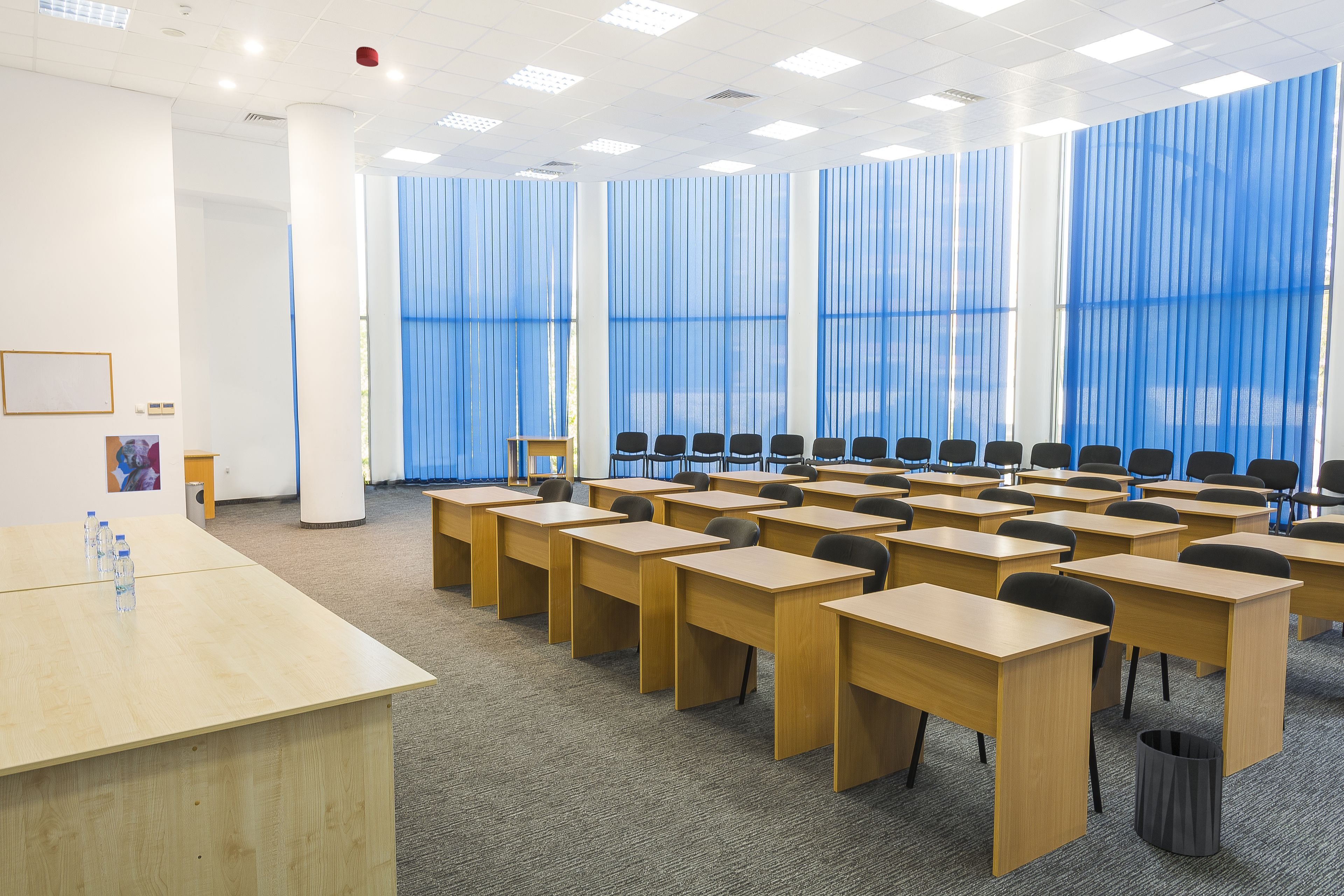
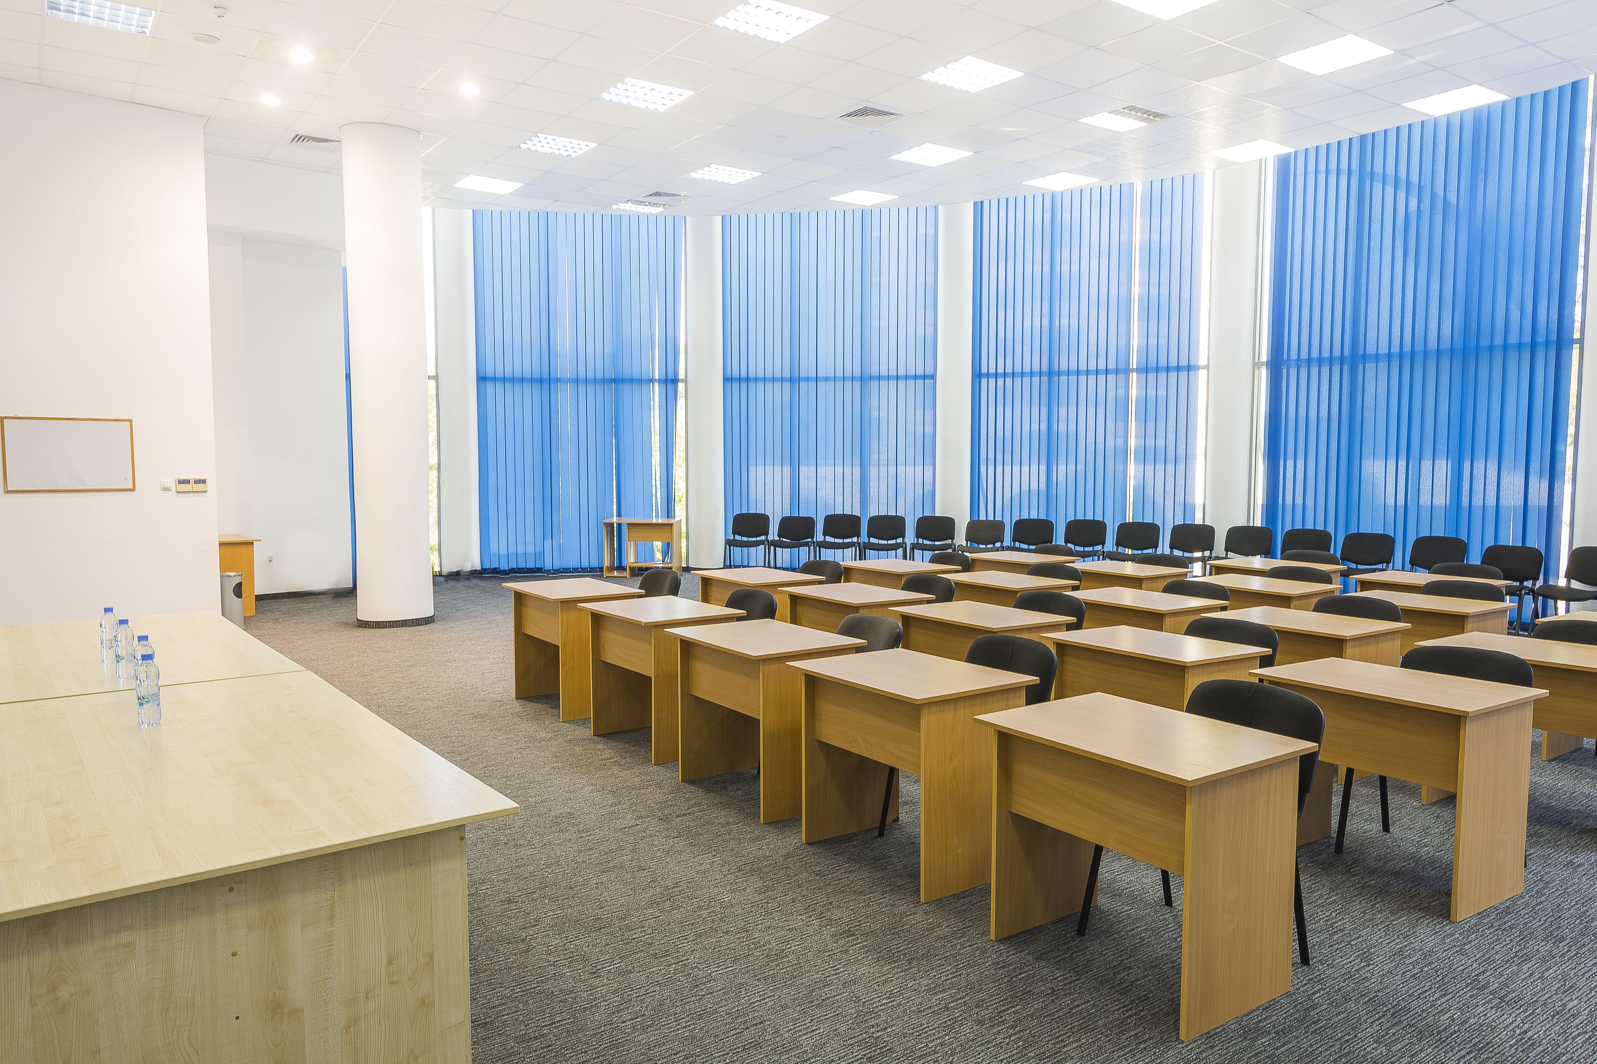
- wall art (133, 463)
- trash can (1177, 790)
- smoke detector (367, 56)
